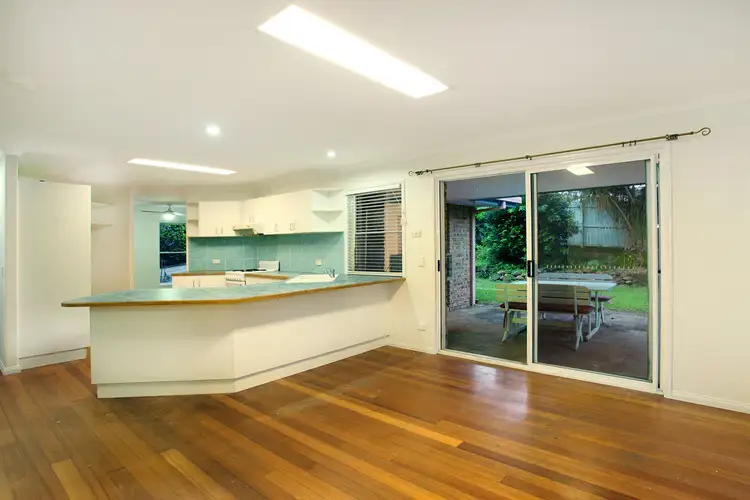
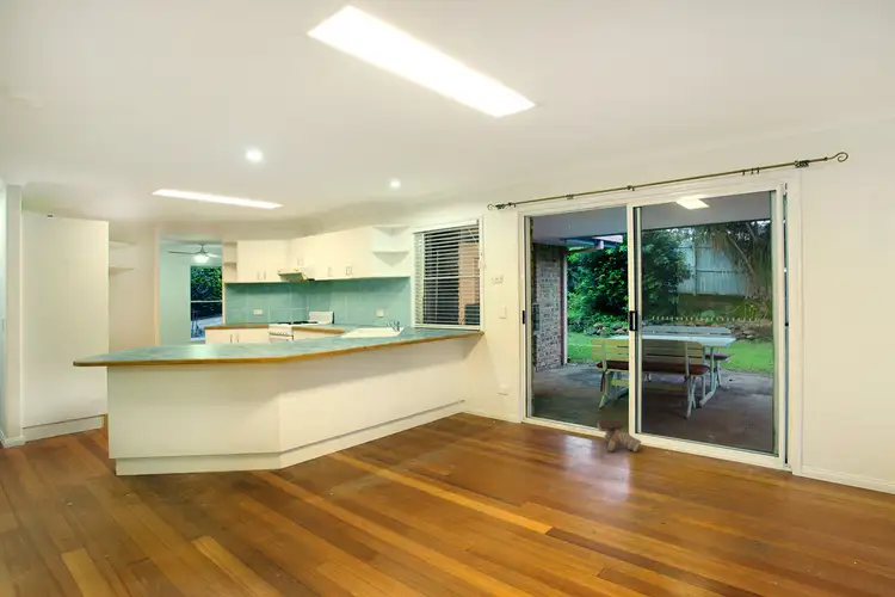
+ boots (618, 433)
